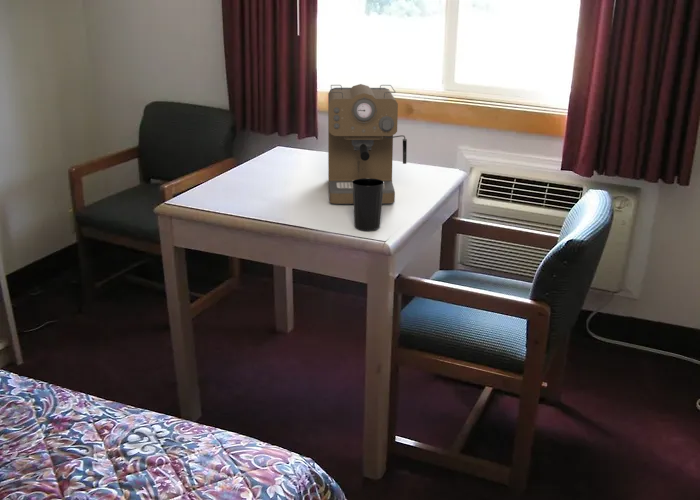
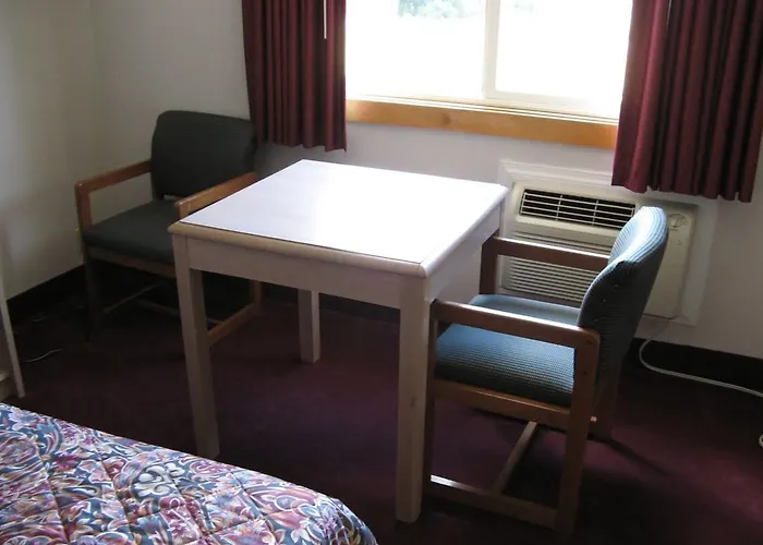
- cup (367, 204)
- coffee maker (367, 142)
